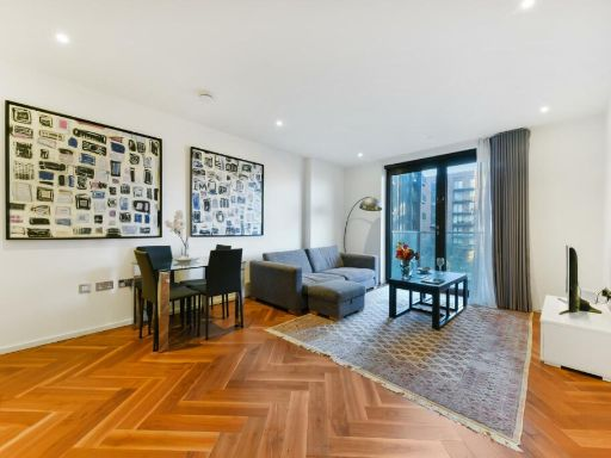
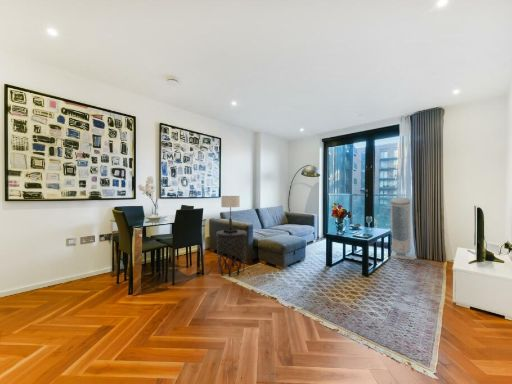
+ air purifier (400, 227)
+ table lamp (230, 213)
+ side table (230, 251)
